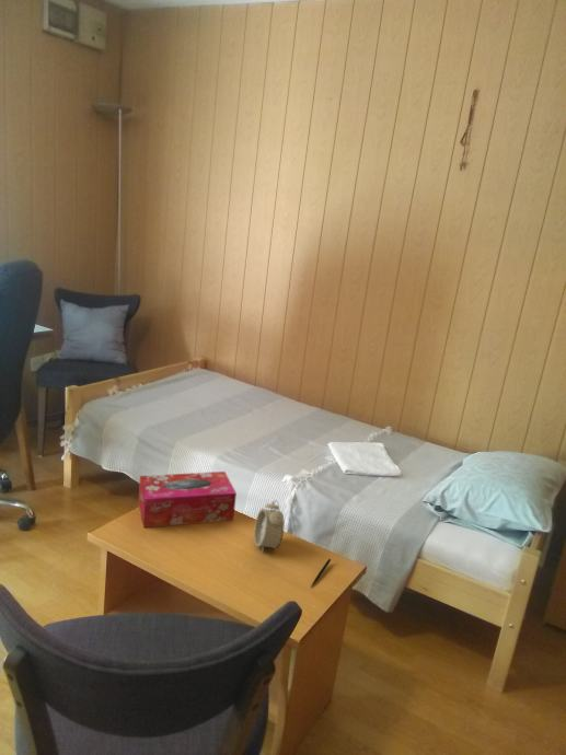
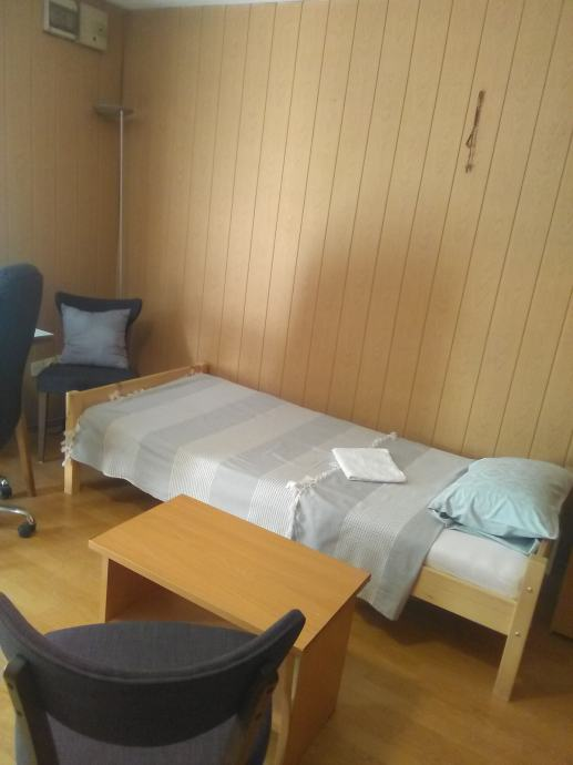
- tissue box (186, 498)
- alarm clock (269, 523)
- pen (320, 572)
